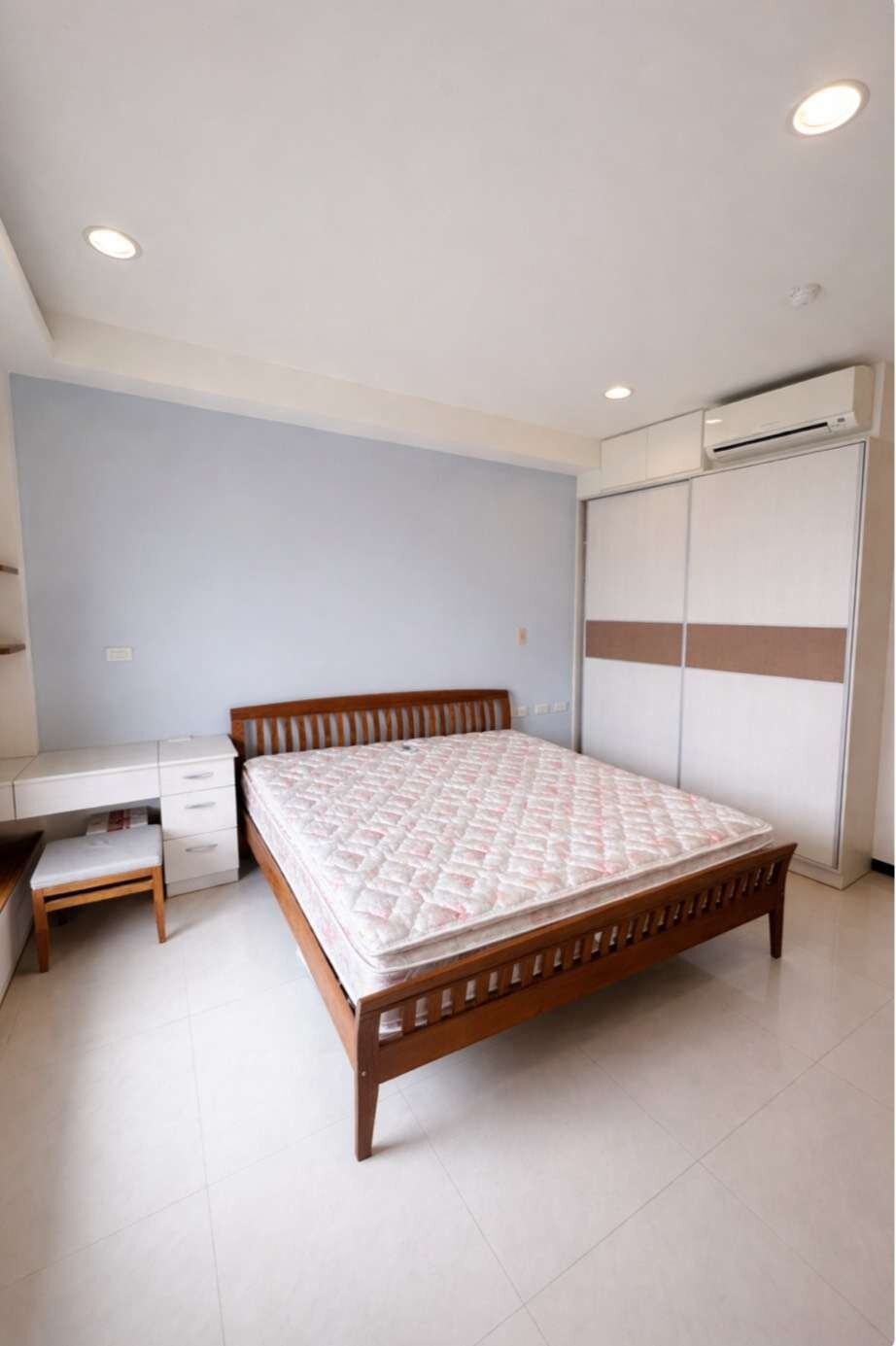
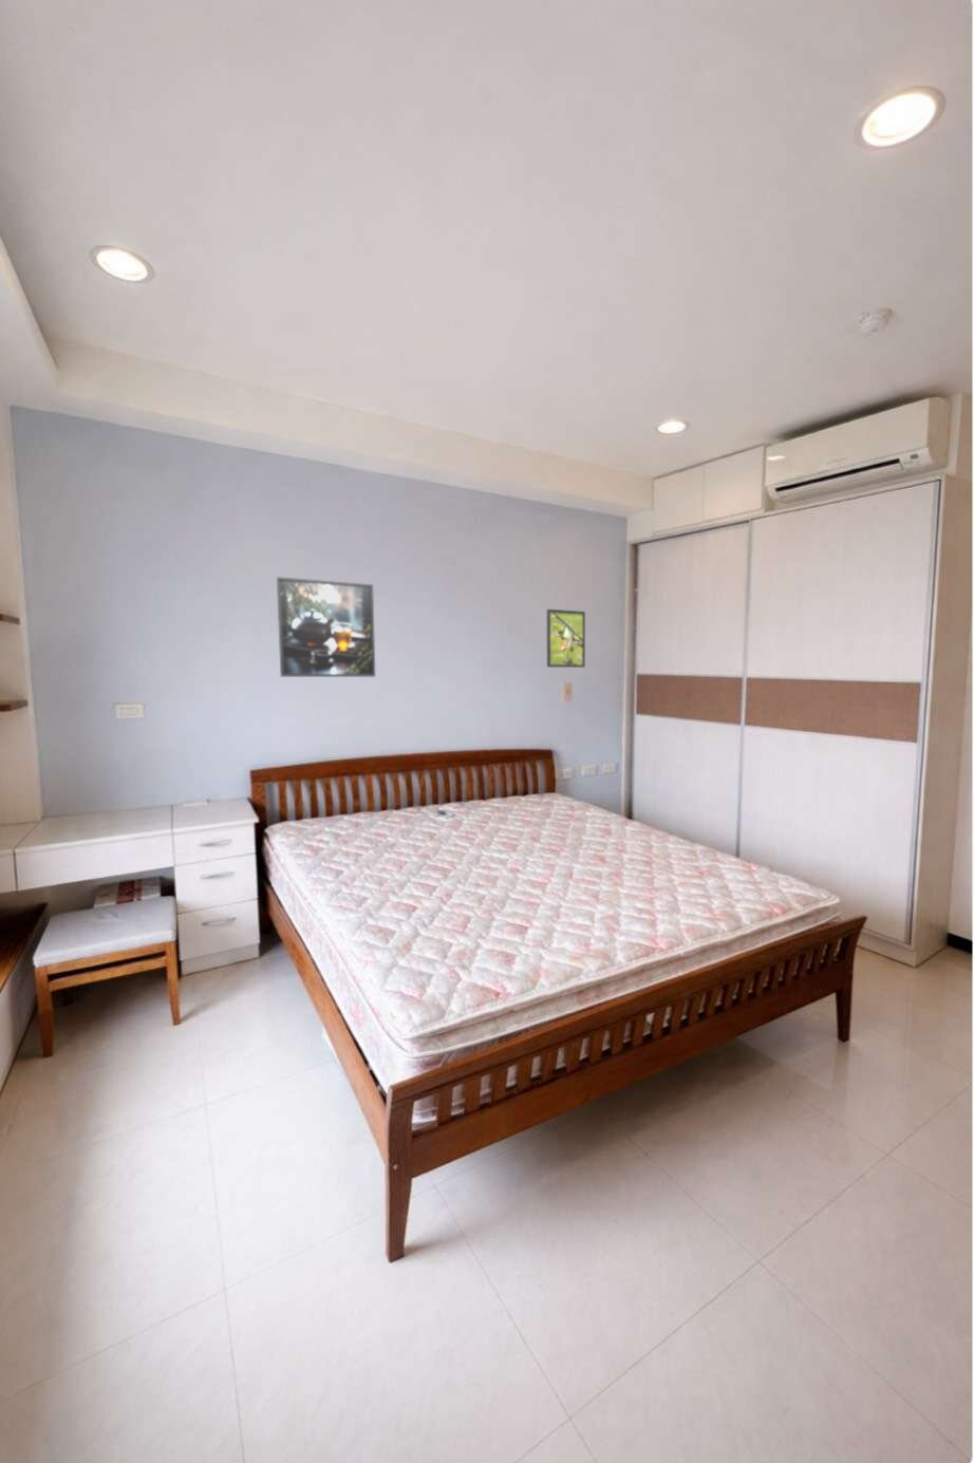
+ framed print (566, 638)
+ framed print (327, 628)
